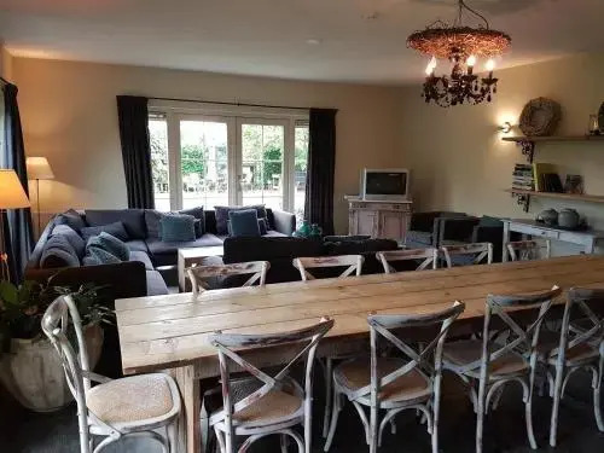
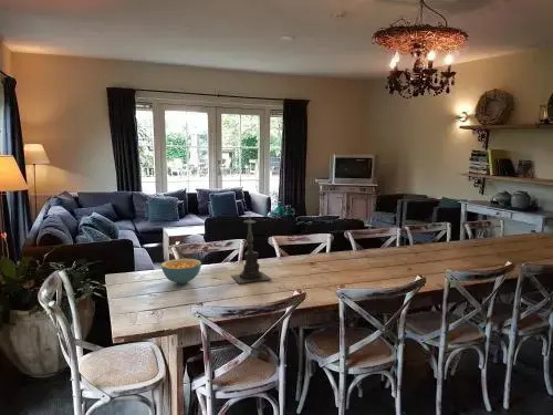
+ cereal bowl (181, 272)
+ candle holder (250, 245)
